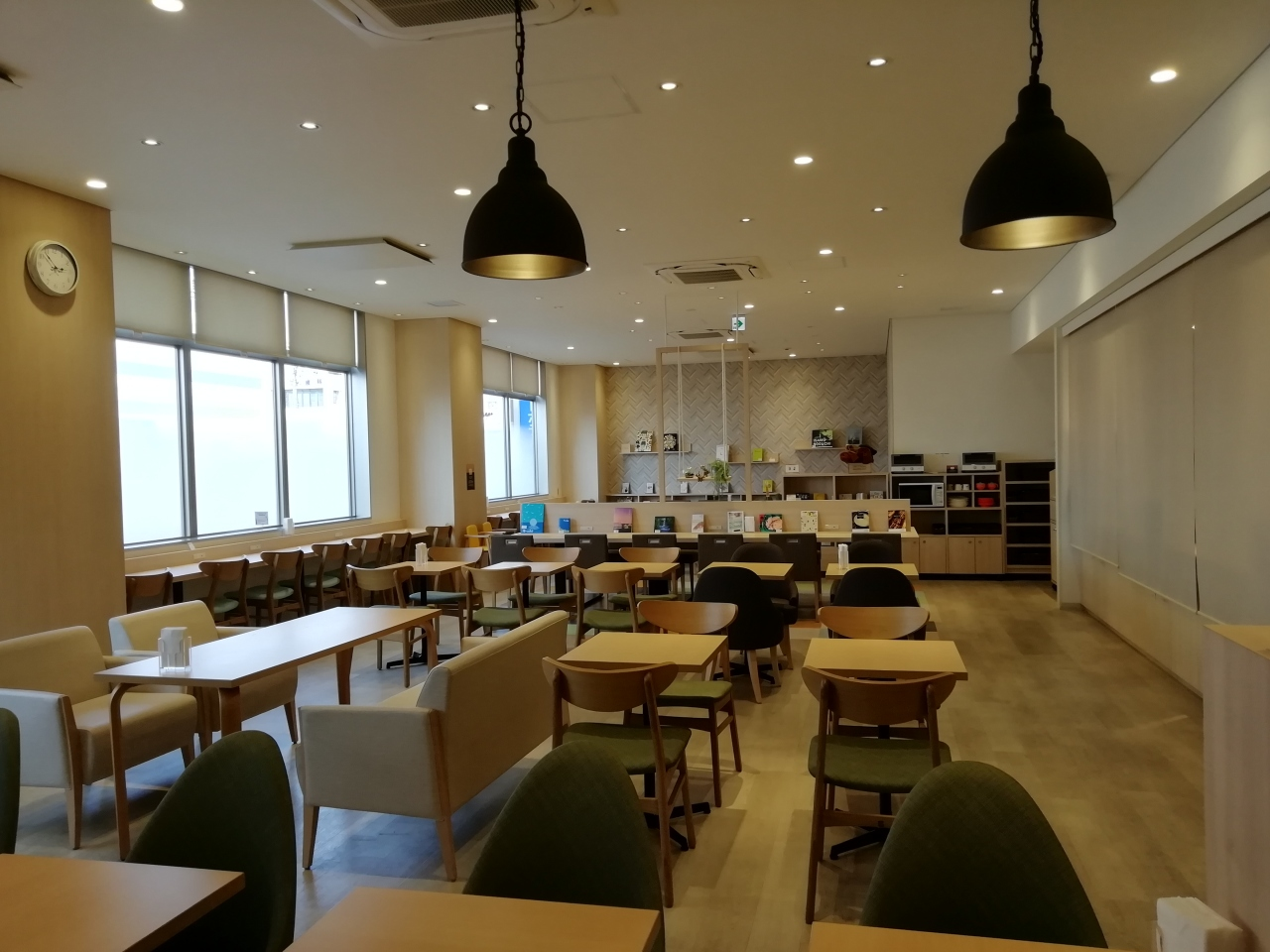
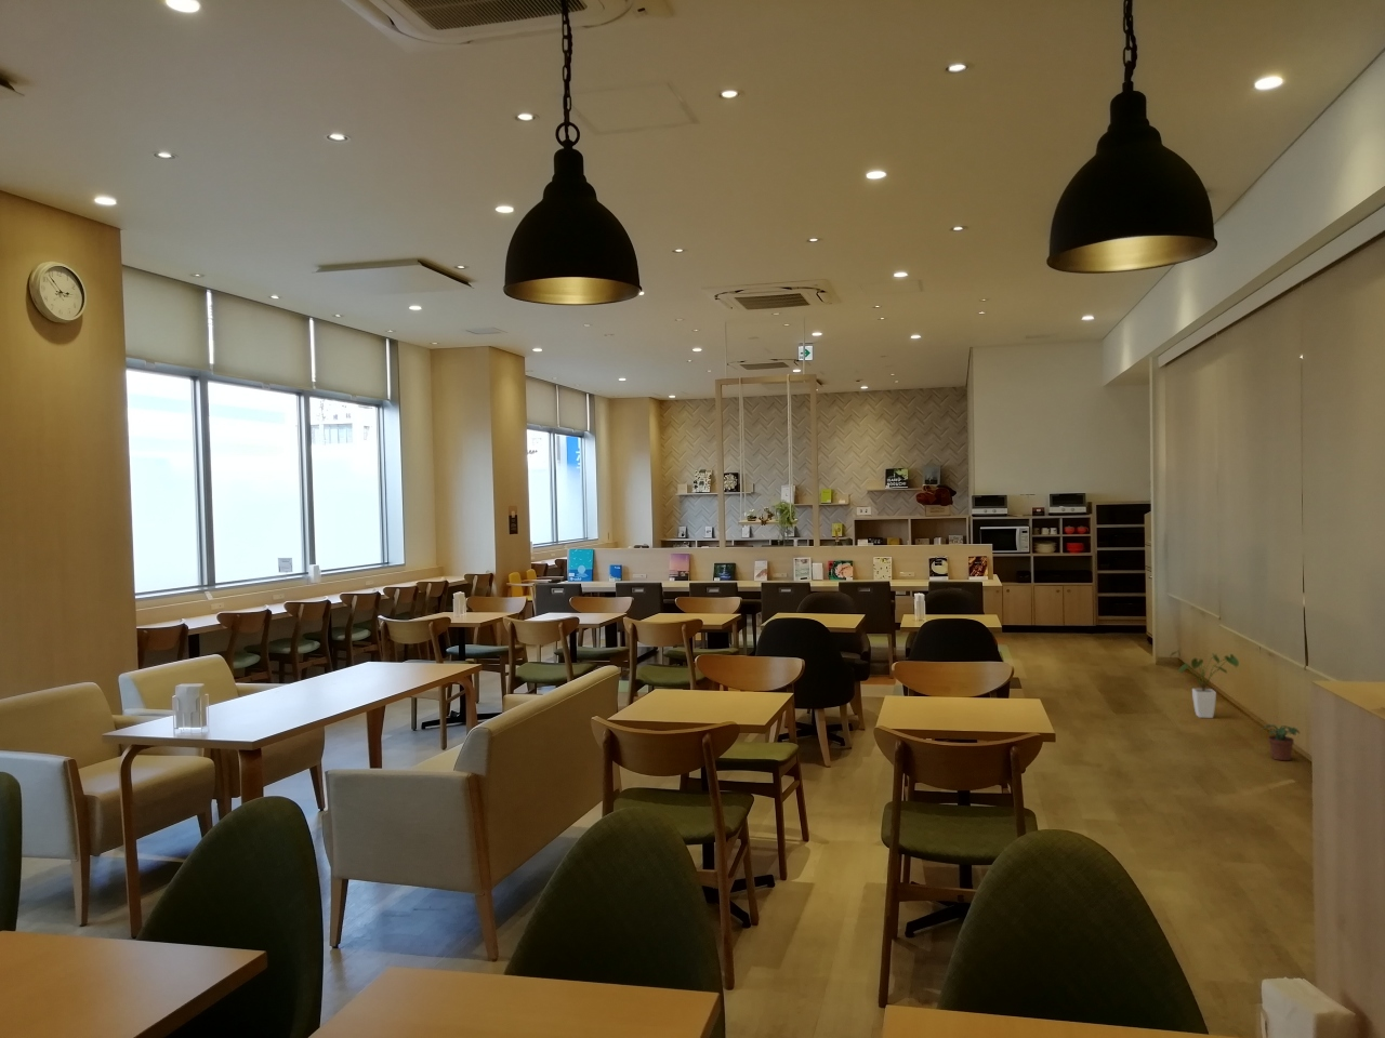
+ house plant (1205, 685)
+ potted plant (1279, 741)
